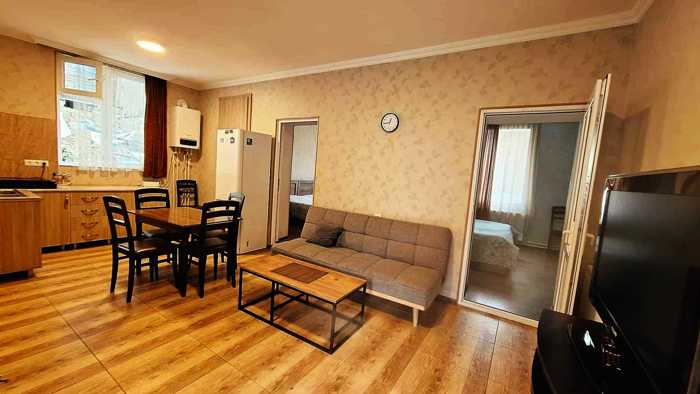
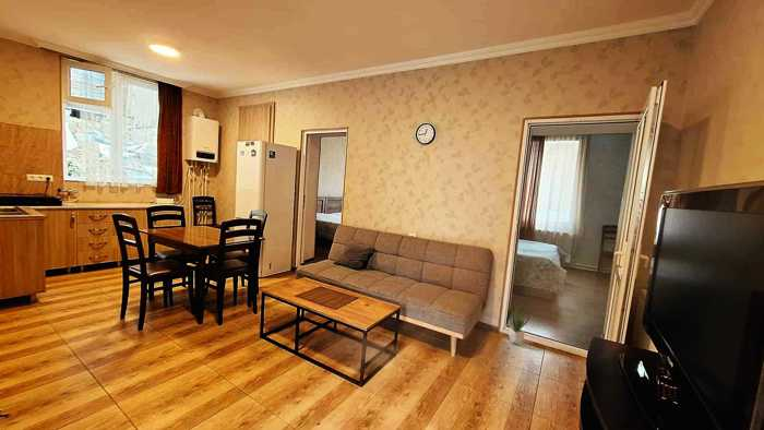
+ potted plant (518, 323)
